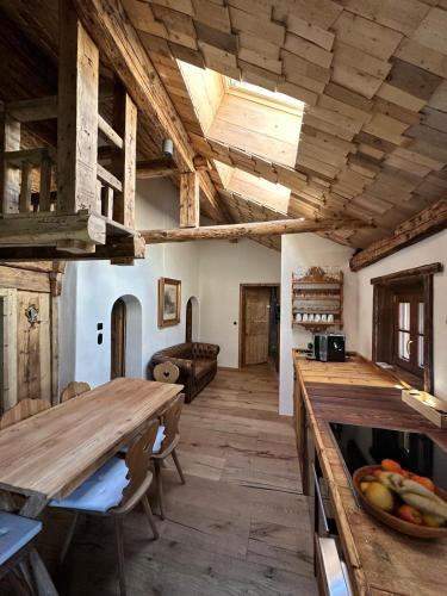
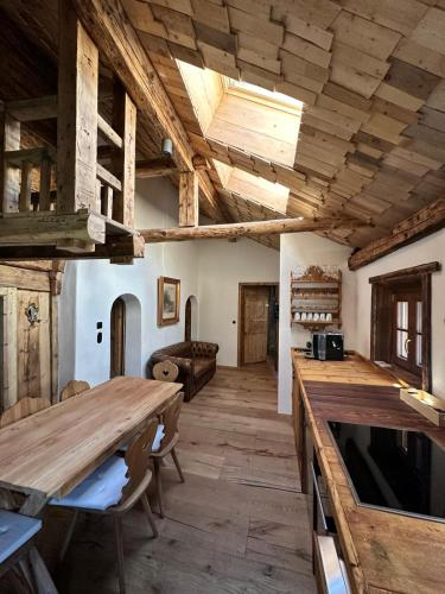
- fruit bowl (403, 489)
